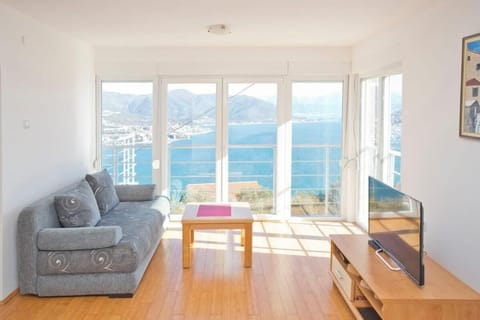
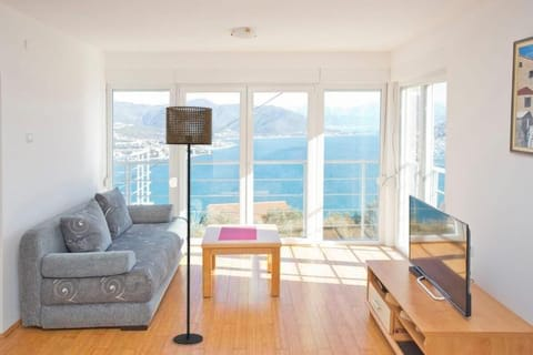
+ floor lamp (188, 224)
